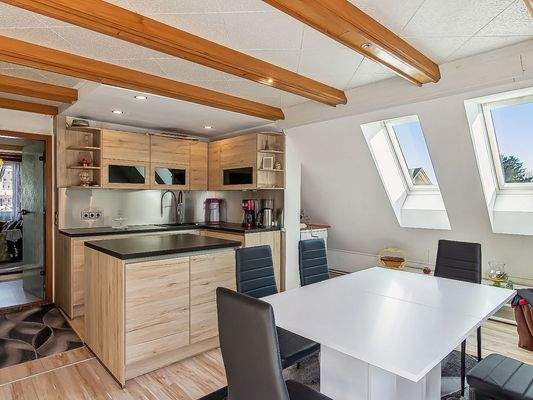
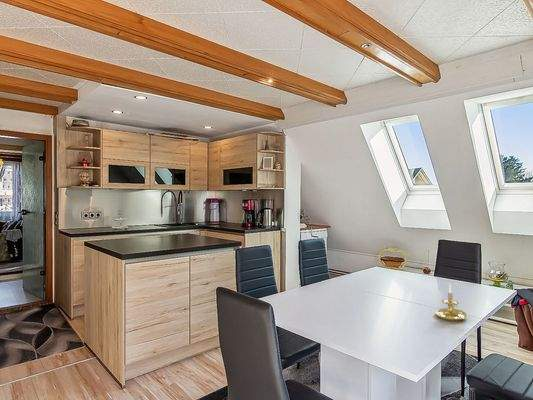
+ candle holder (451, 299)
